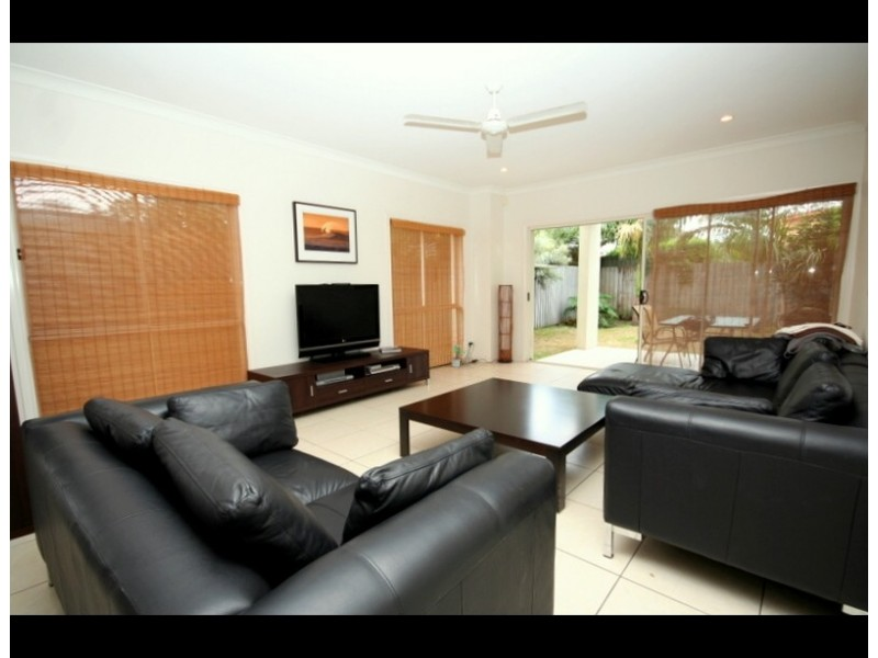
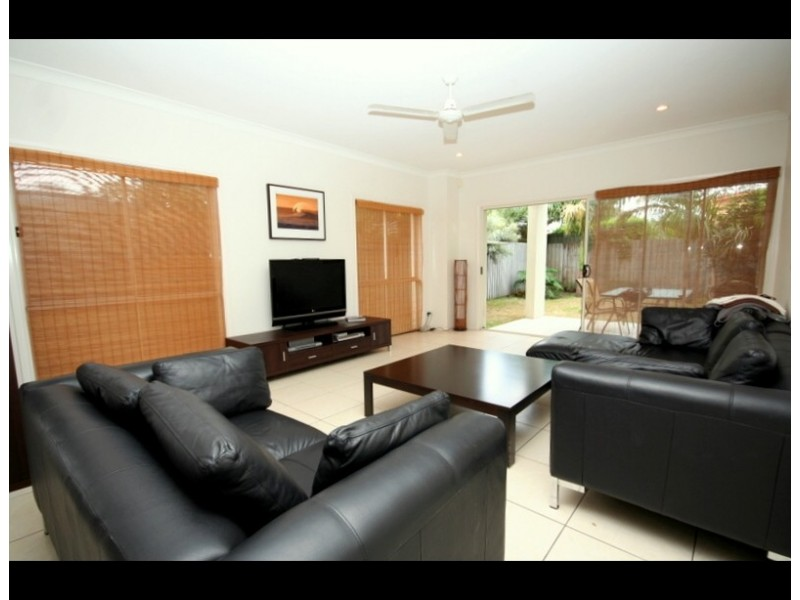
- potted plant (458, 355)
